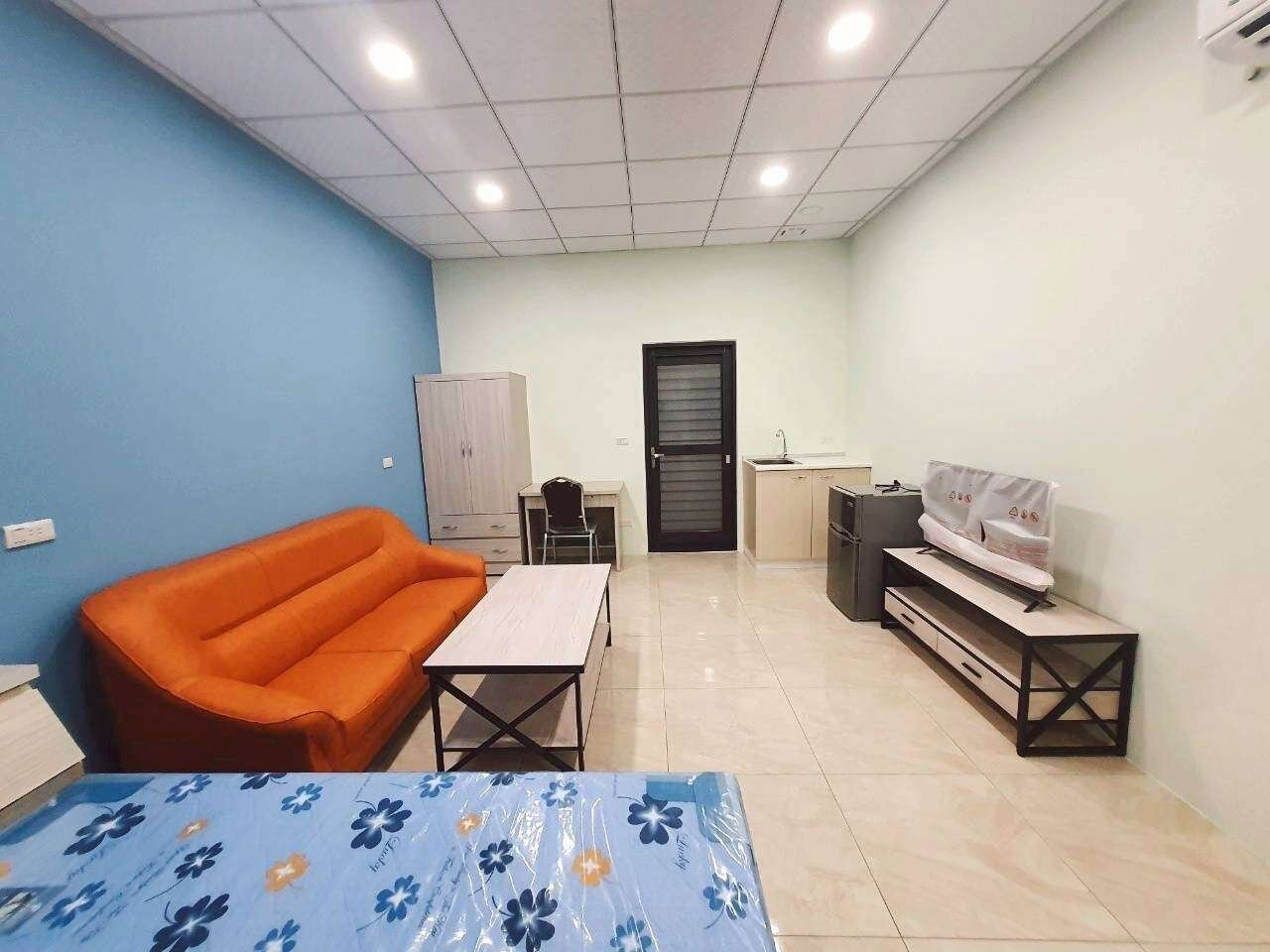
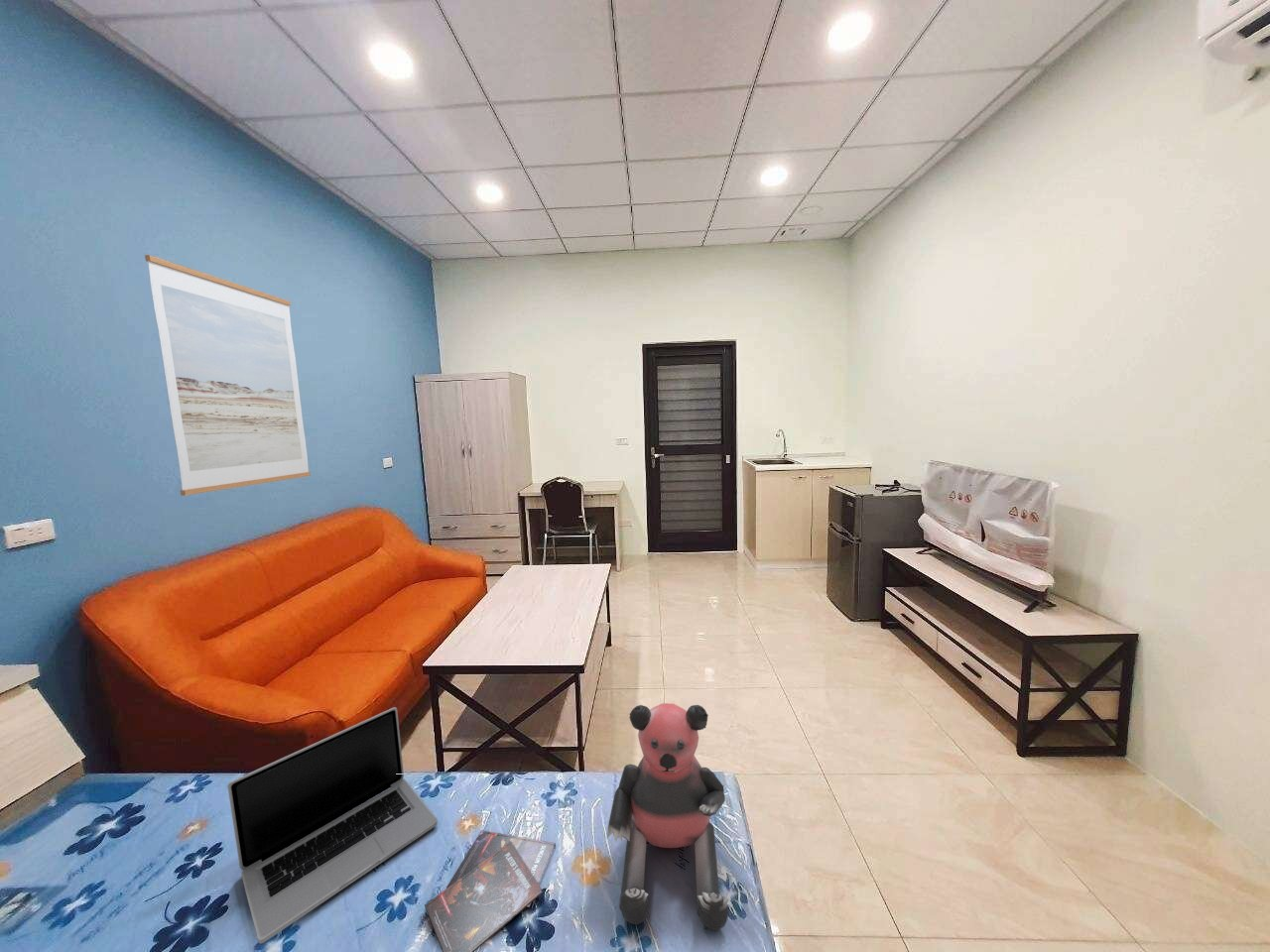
+ laptop (339, 805)
+ wall art (242, 385)
+ bear (666, 791)
+ booklet (491, 871)
